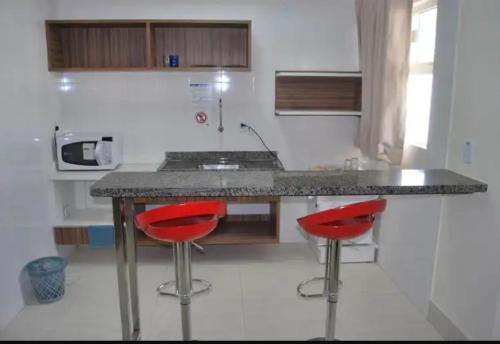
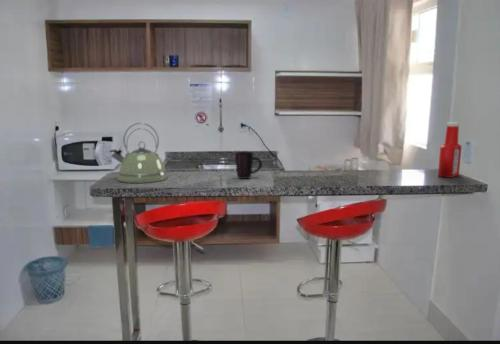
+ mug (247, 165)
+ soap bottle (450, 149)
+ kettle (138, 150)
